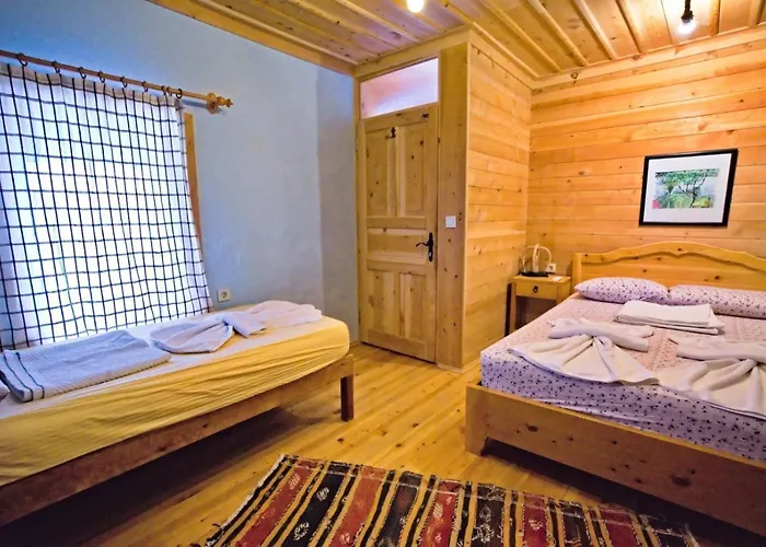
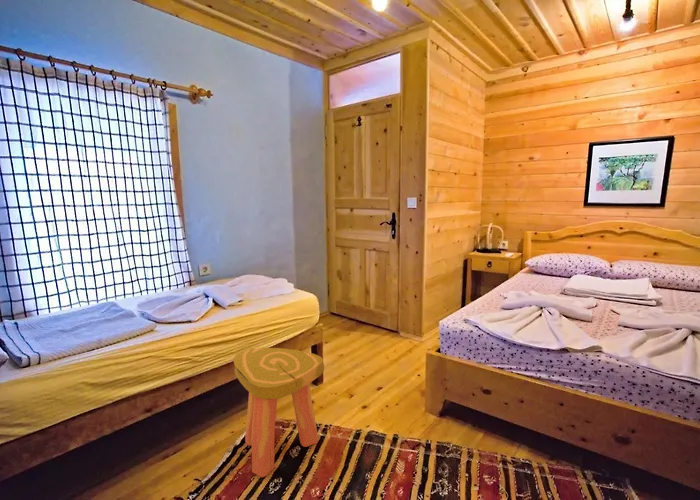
+ stool (276, 406)
